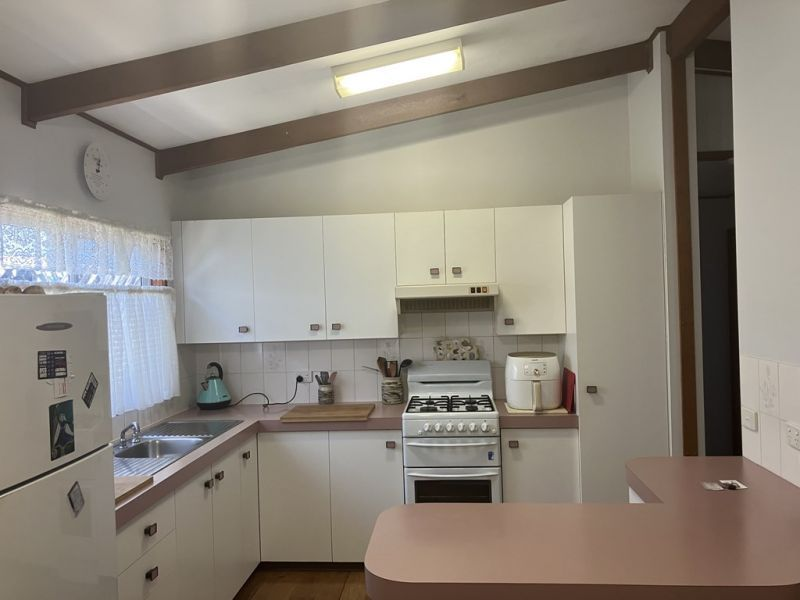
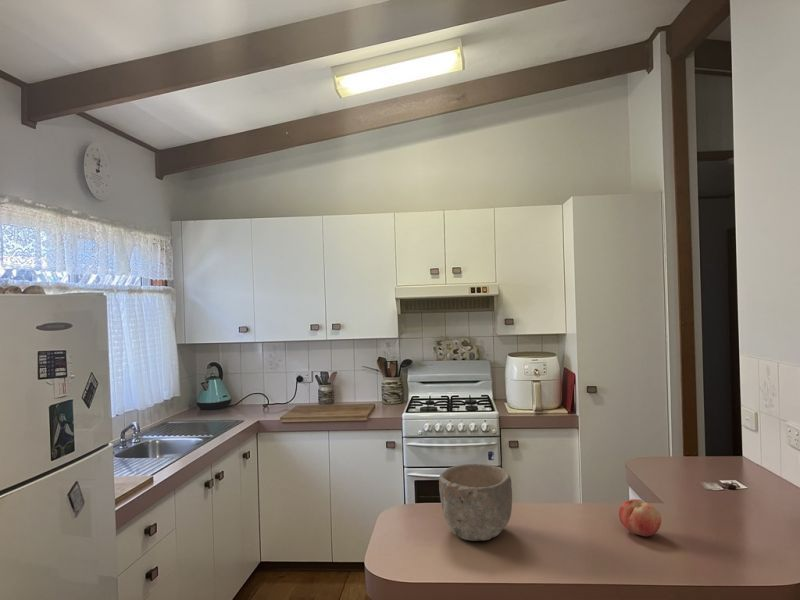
+ fruit (640, 517)
+ bowl (475, 502)
